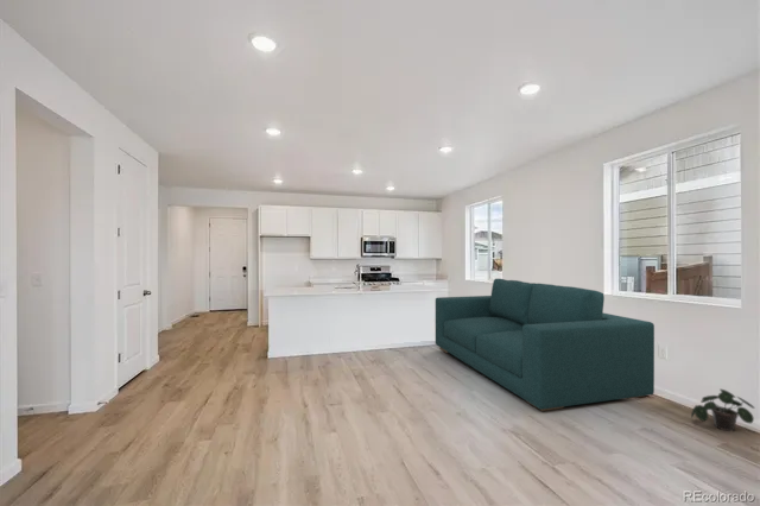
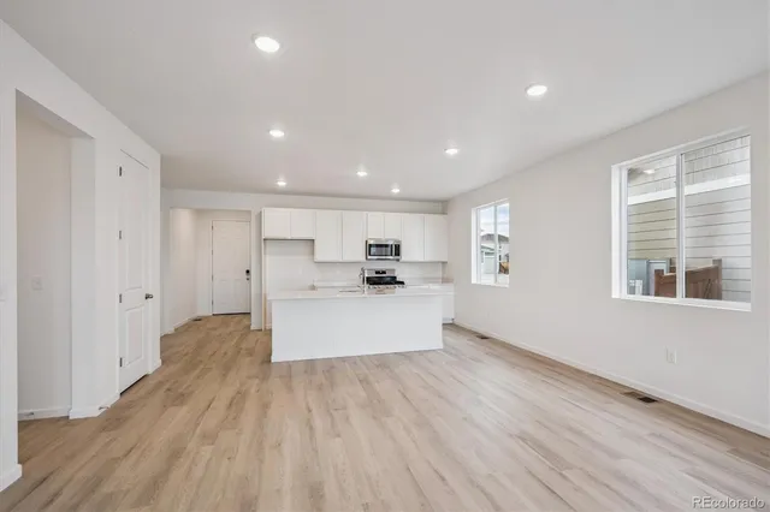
- potted plant (722, 409)
- sofa (520, 325)
